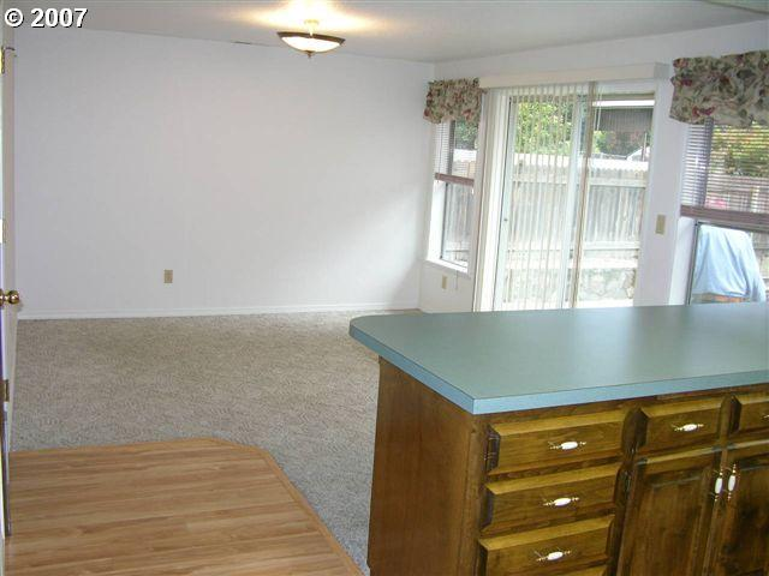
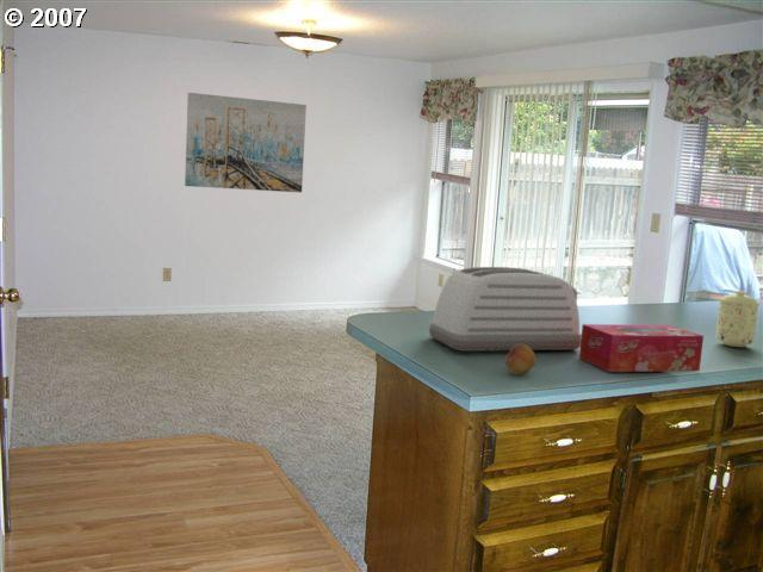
+ fruit (520, 359)
+ tissue box (640, 347)
+ wall art (247, 144)
+ toaster (510, 306)
+ mug (738, 318)
